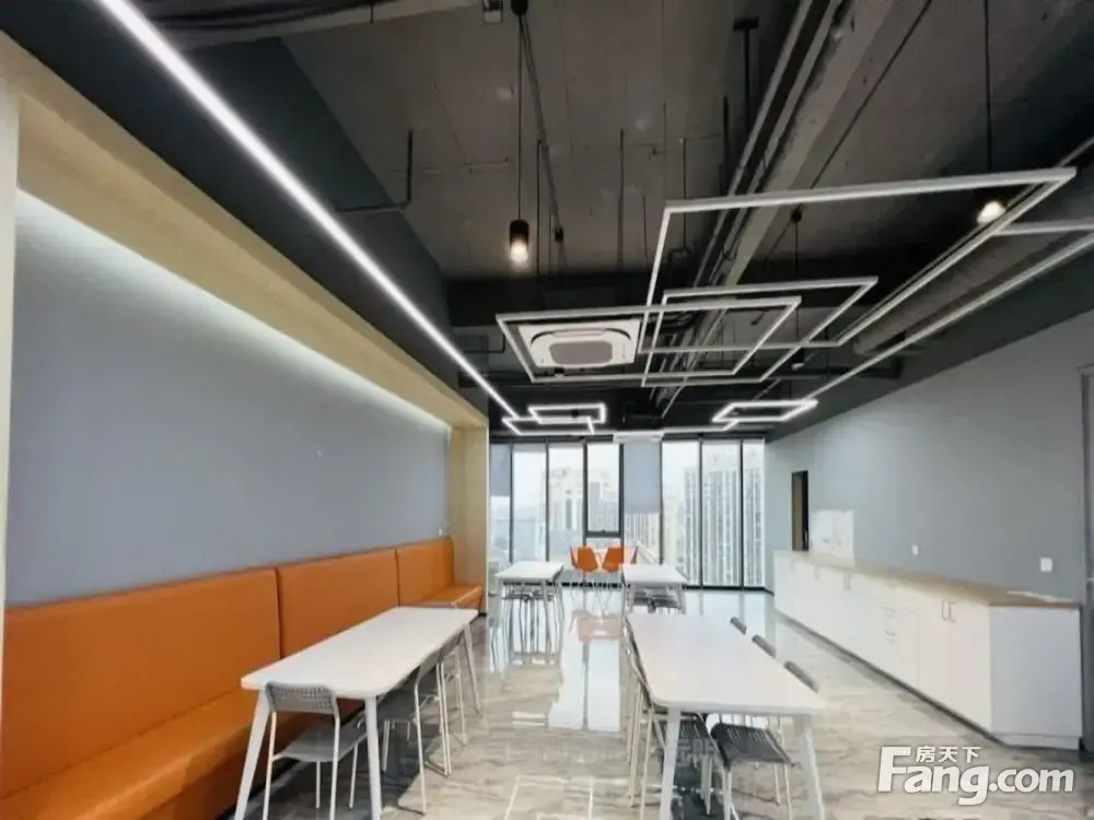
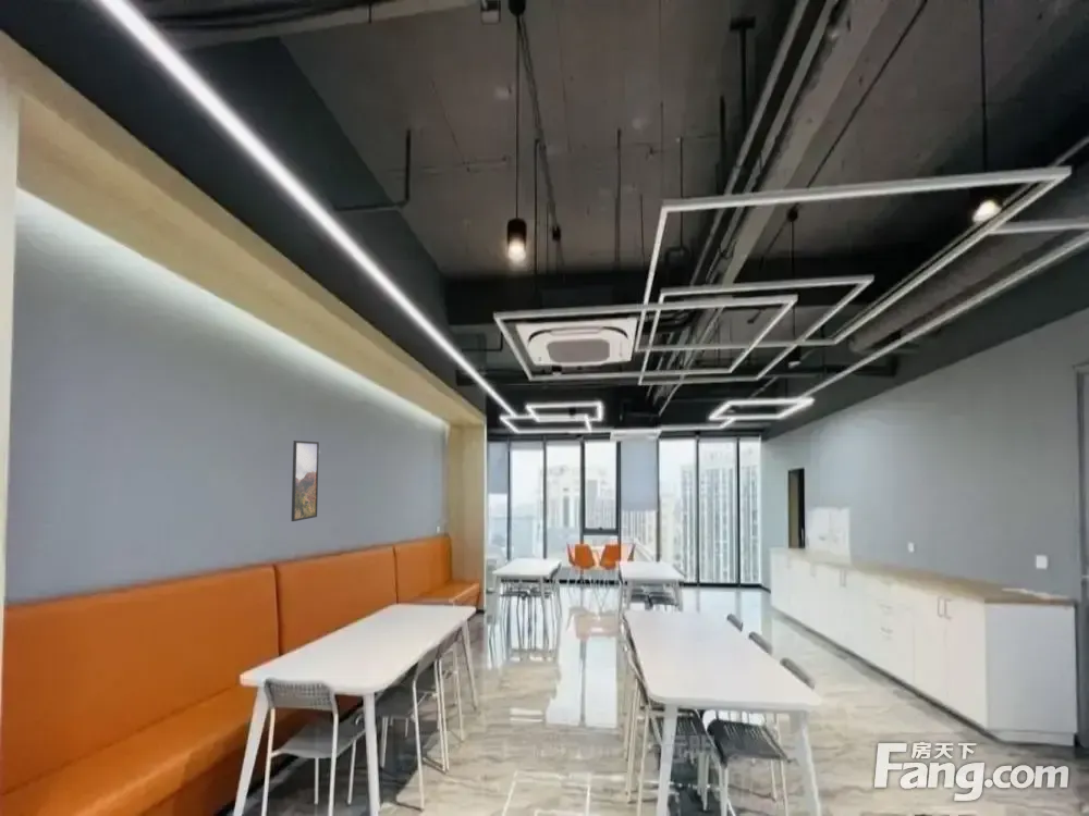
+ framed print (305, 480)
